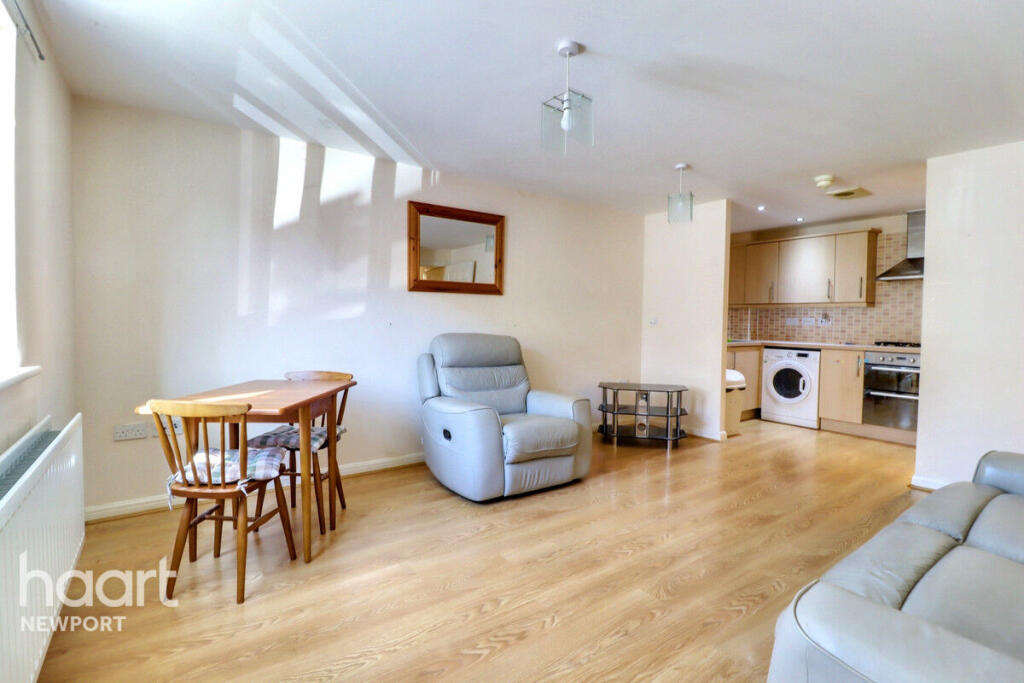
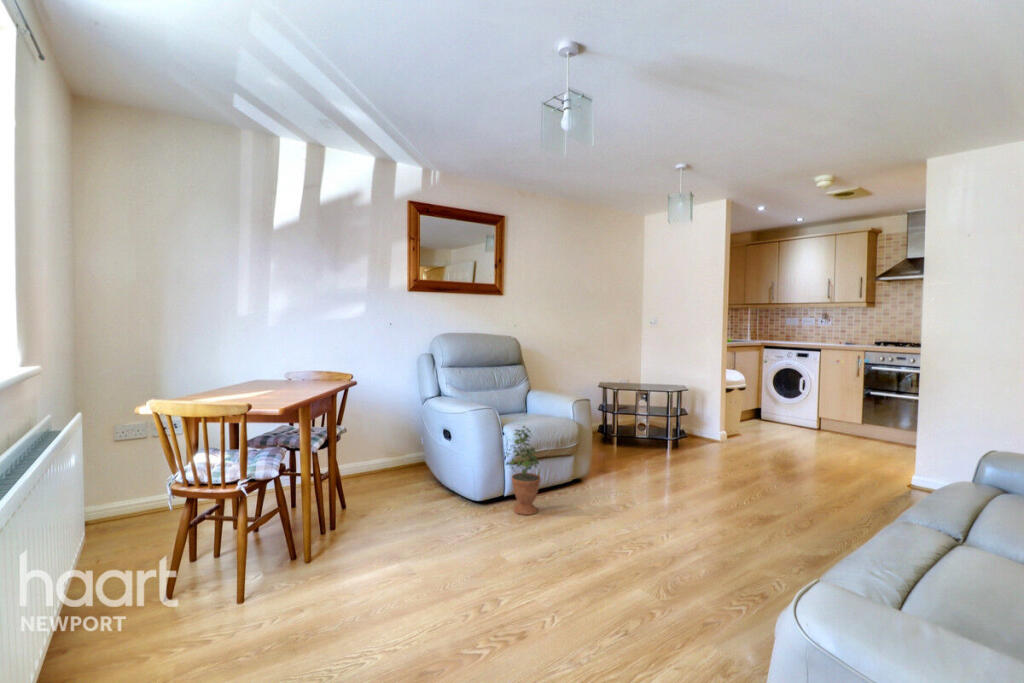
+ potted plant (522, 468)
